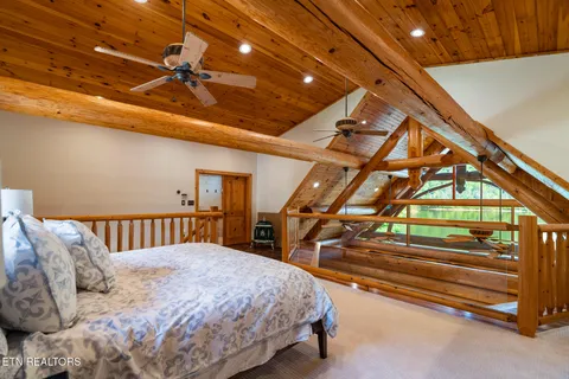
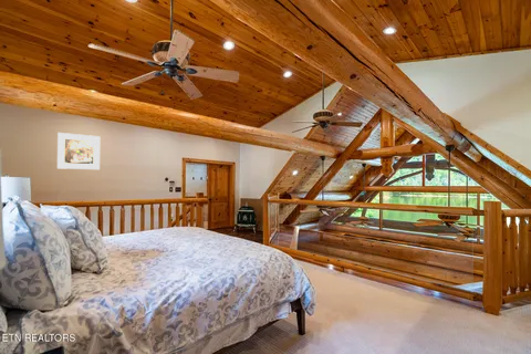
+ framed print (79, 152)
